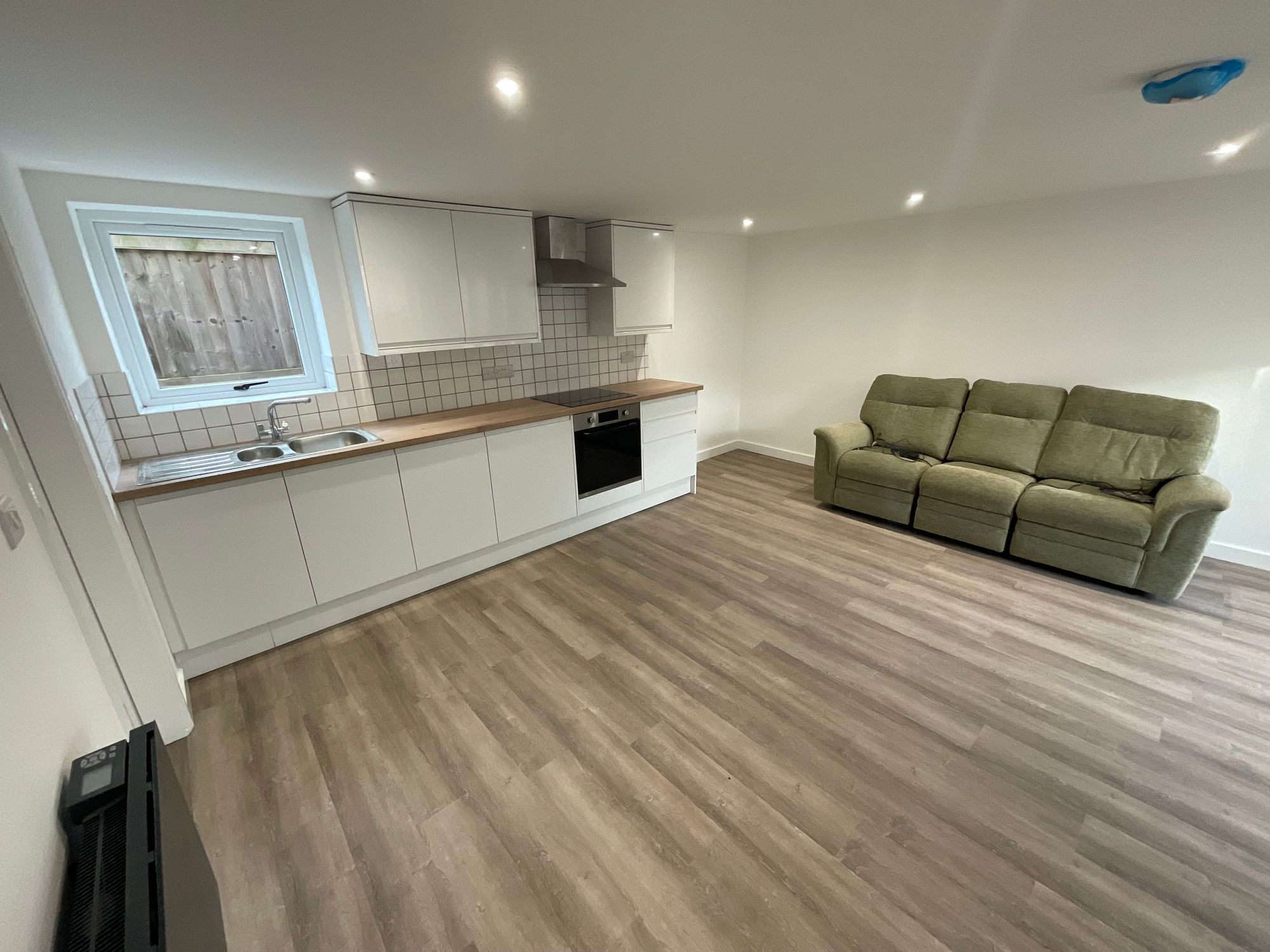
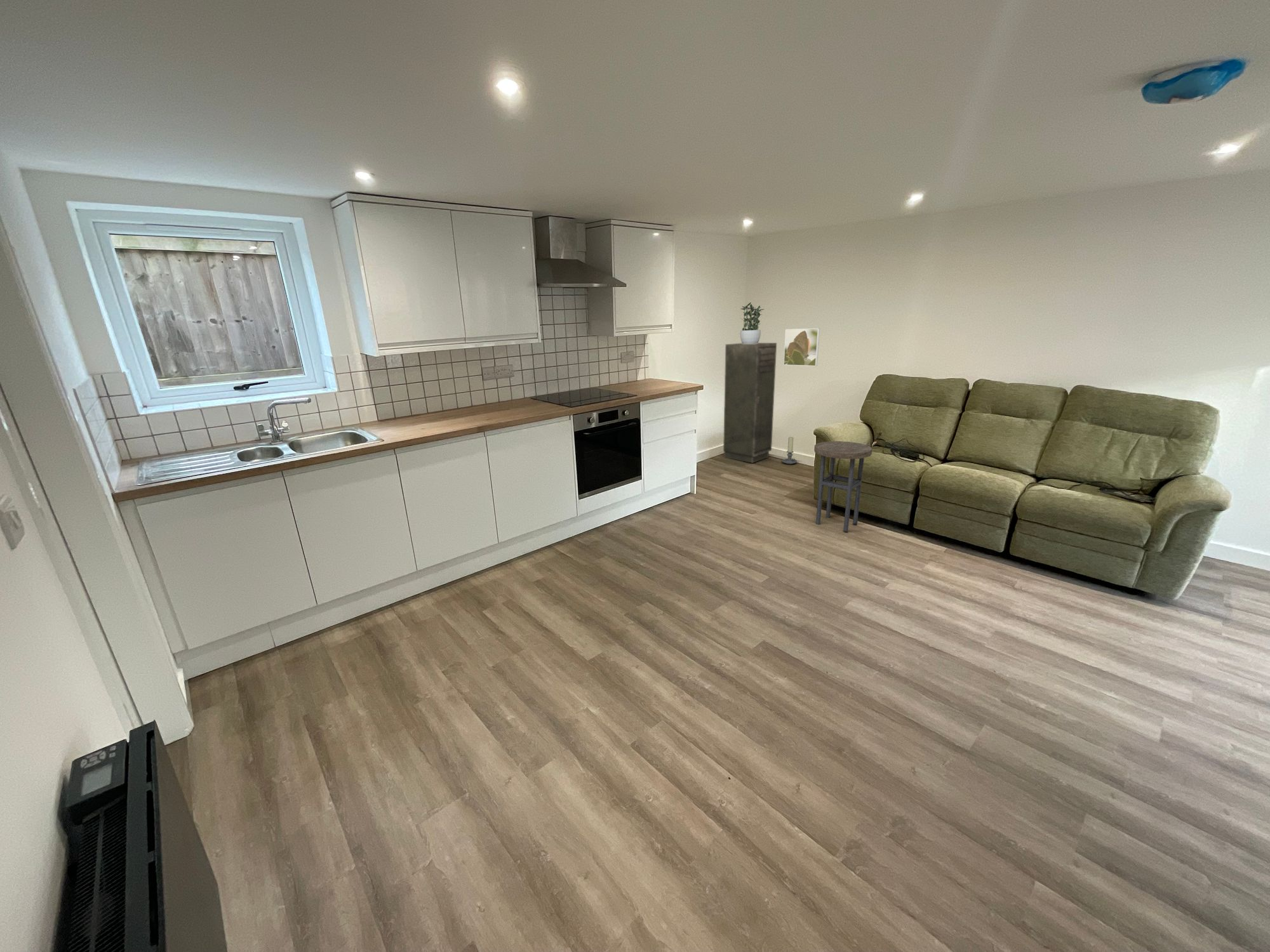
+ side table (839, 486)
+ candle holder (791, 449)
+ storage cabinet (749, 402)
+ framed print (801, 347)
+ potted plant (752, 322)
